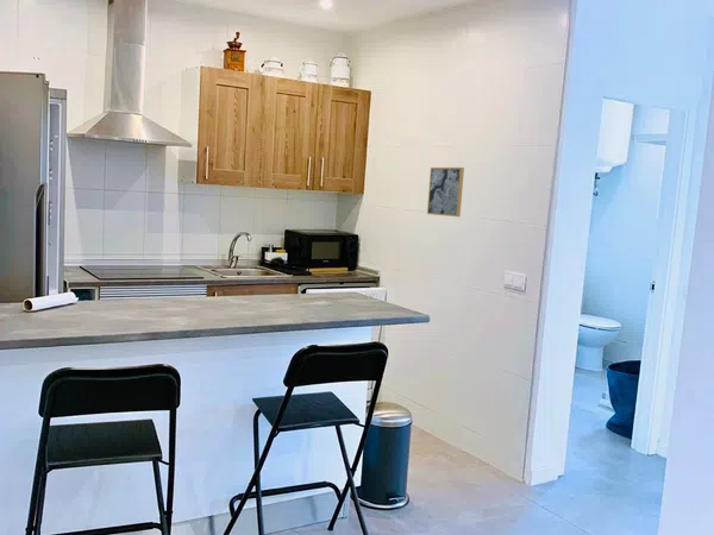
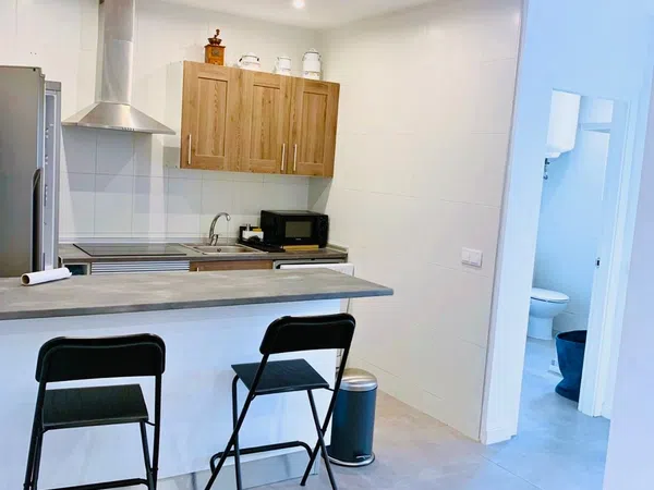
- wall art (444, 191)
